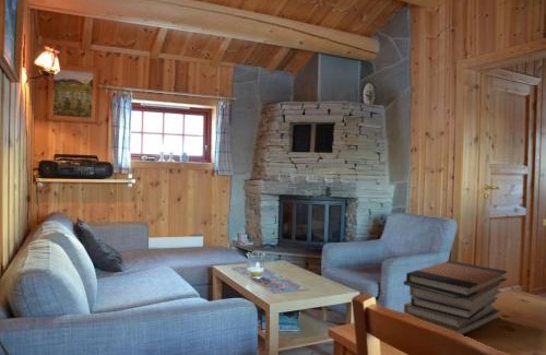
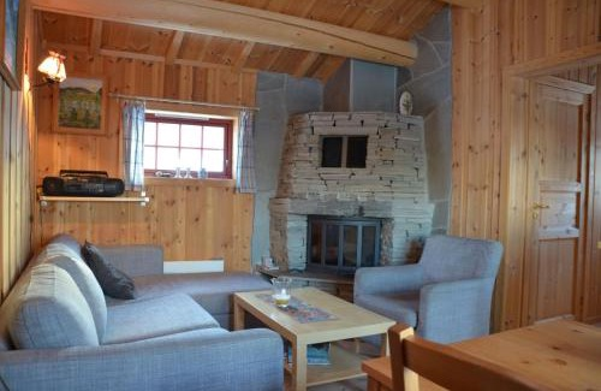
- book stack (455, 295)
